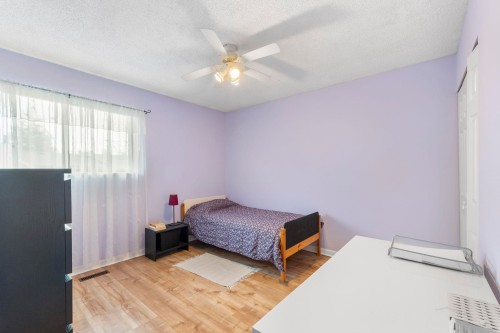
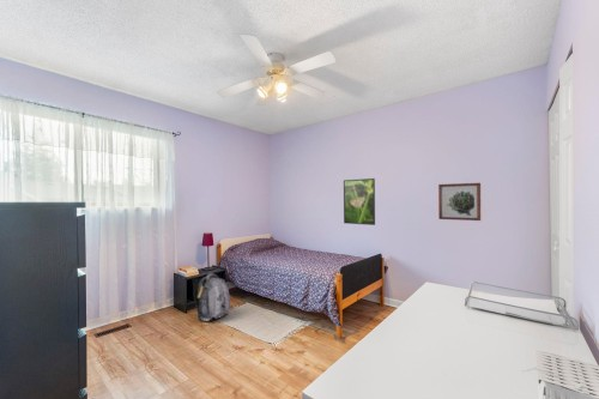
+ wall art (459, 201)
+ backpack (212, 294)
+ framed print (358, 201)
